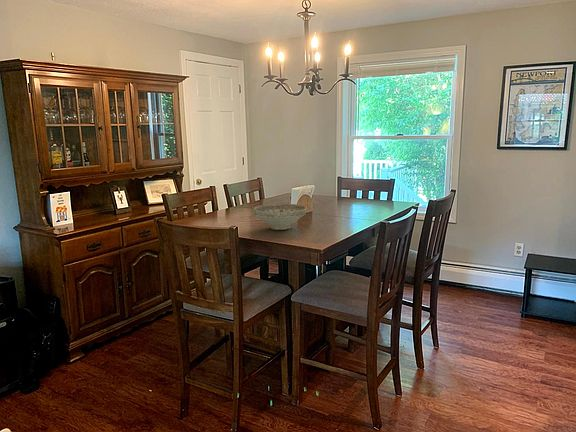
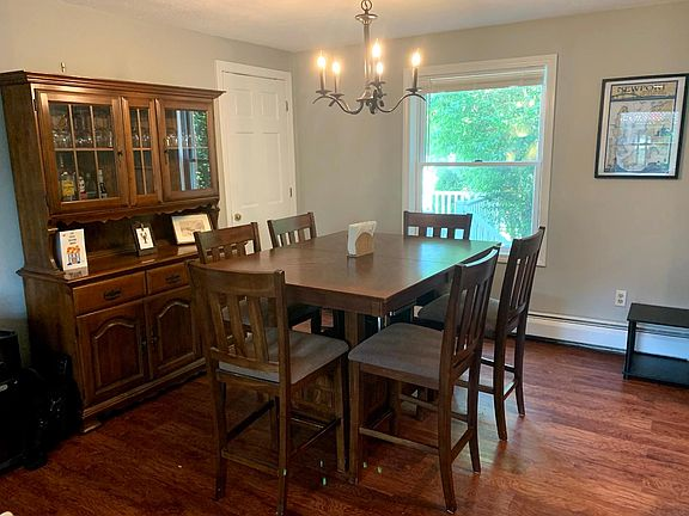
- decorative bowl (280, 217)
